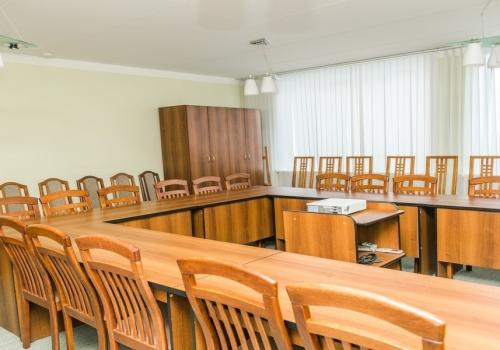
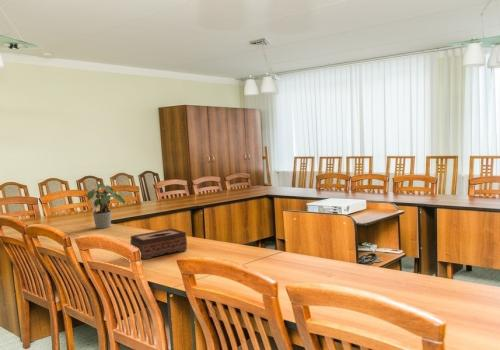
+ tissue box (158, 243)
+ potted plant (104, 205)
